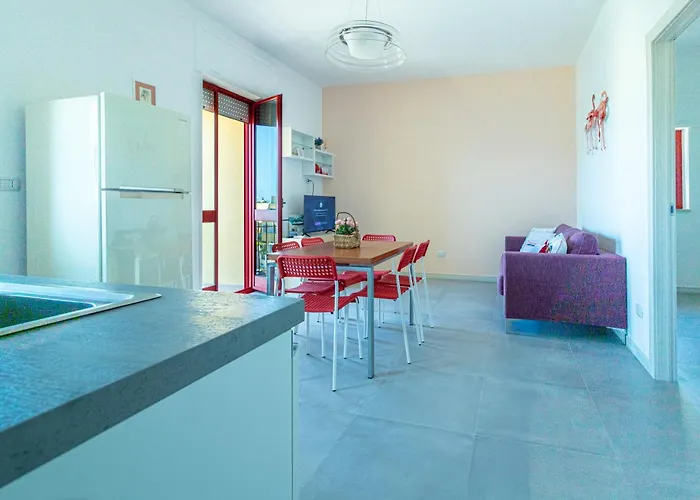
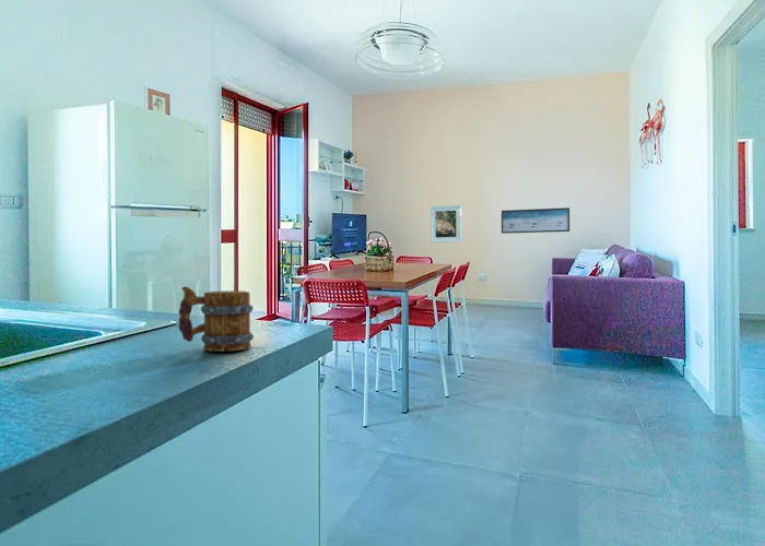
+ wall art (534, 221)
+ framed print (446, 224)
+ mug (216, 317)
